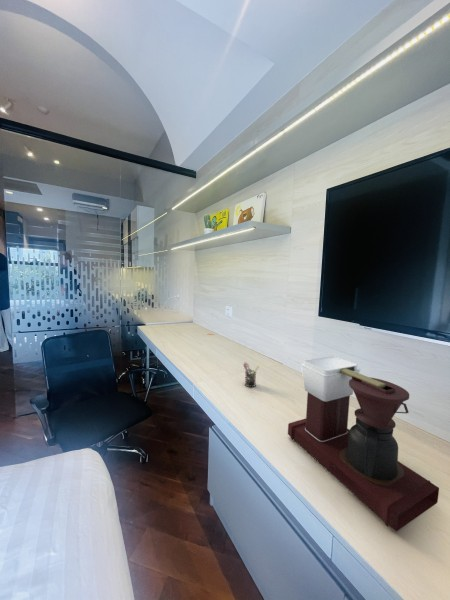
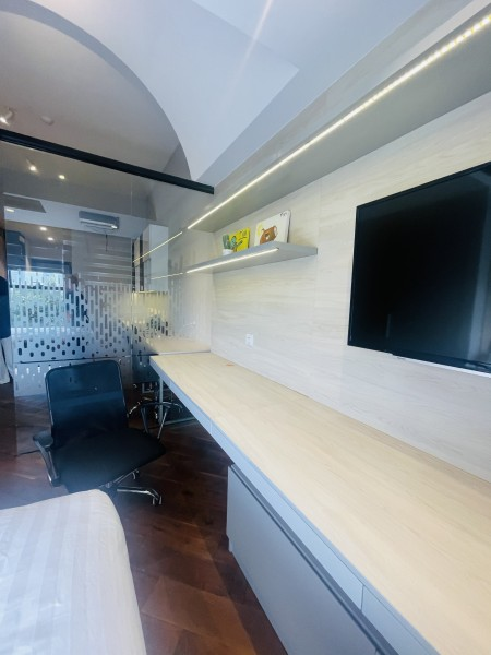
- pen holder (249, 374)
- coffee maker (356, 419)
